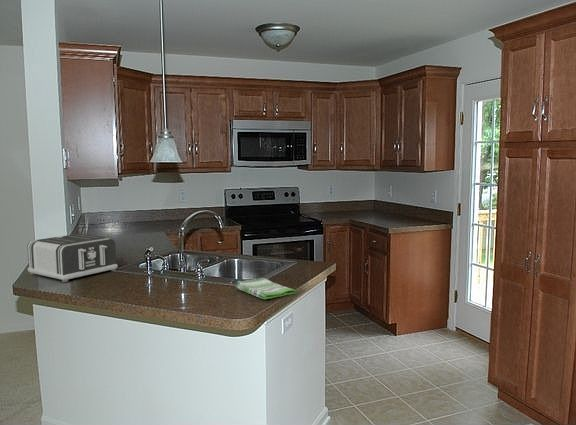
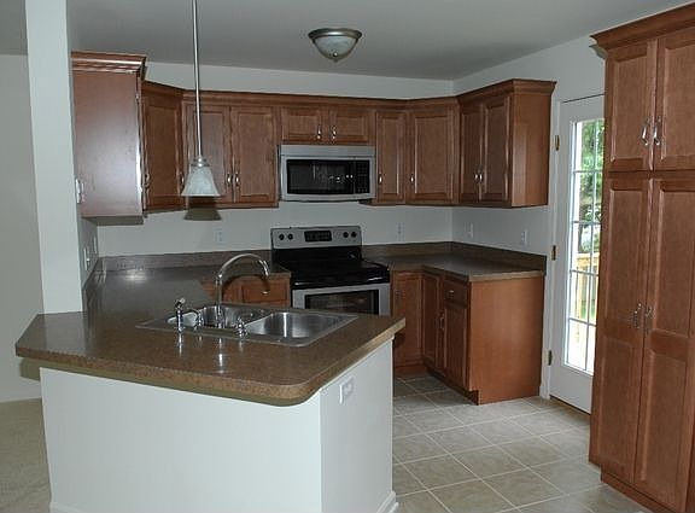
- dish towel (265, 287)
- toaster (74, 255)
